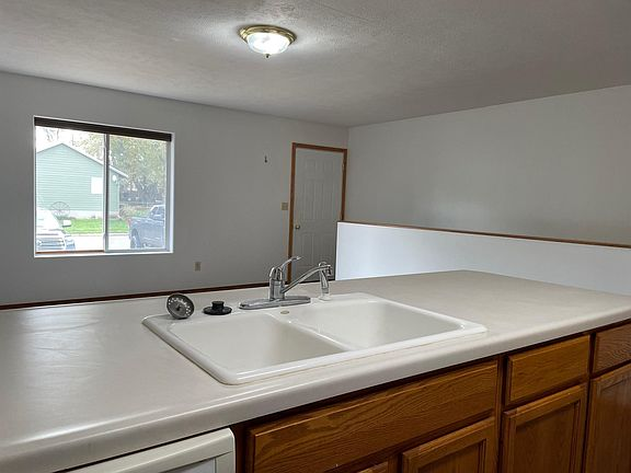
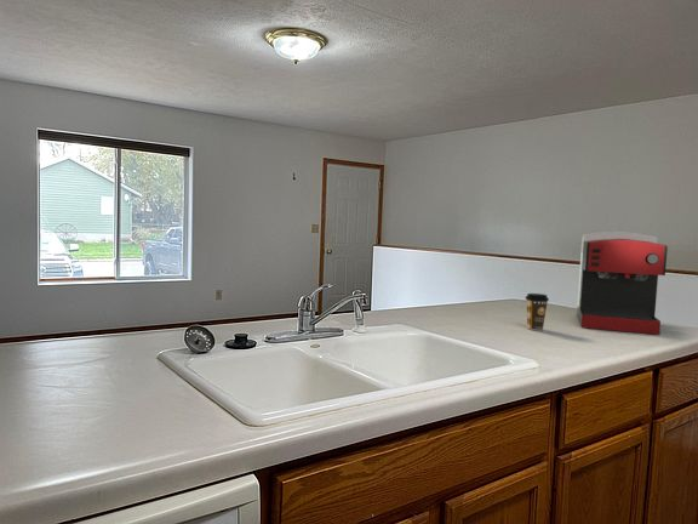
+ coffee cup (536, 312)
+ coffee maker (619, 279)
